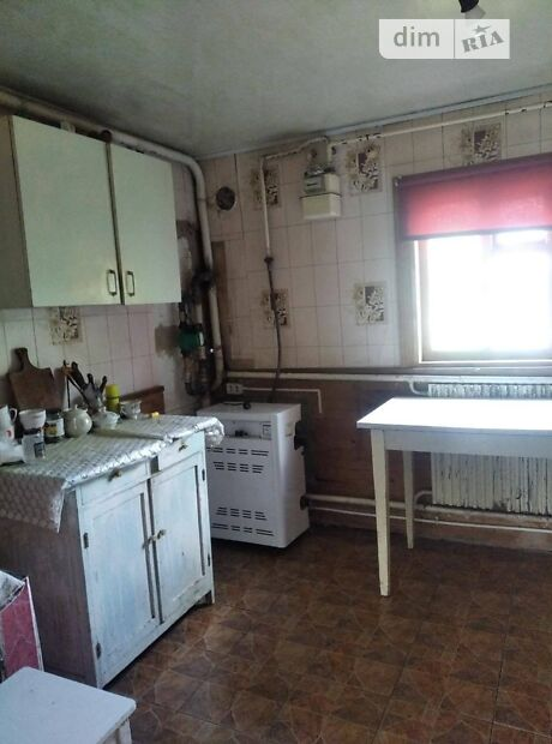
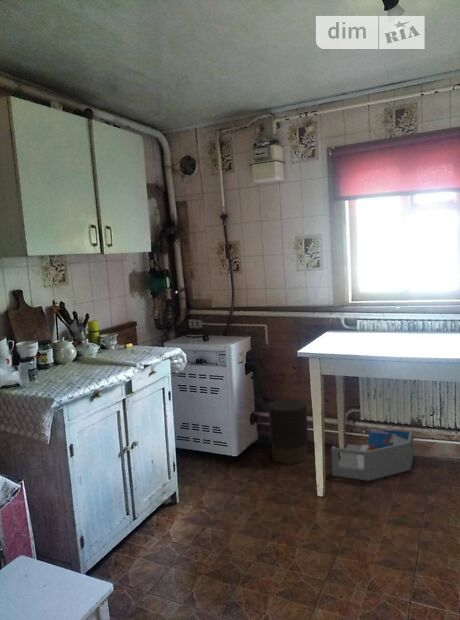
+ storage bin (374, 450)
+ trash can (285, 427)
